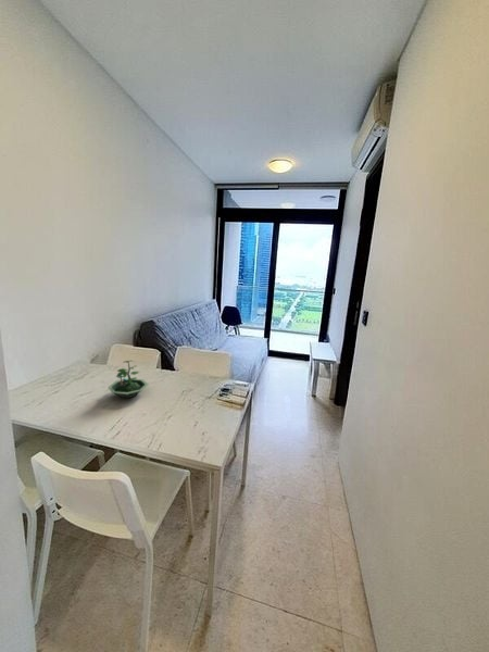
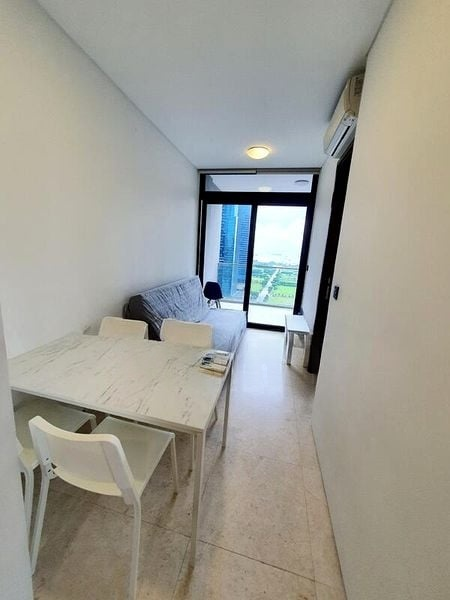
- terrarium (128, 366)
